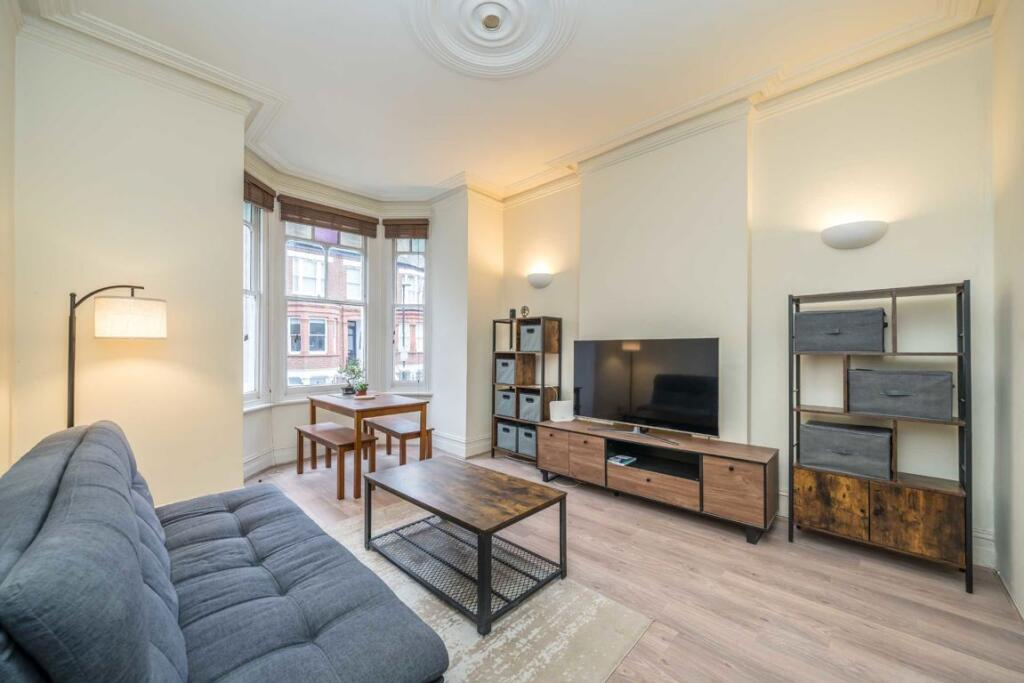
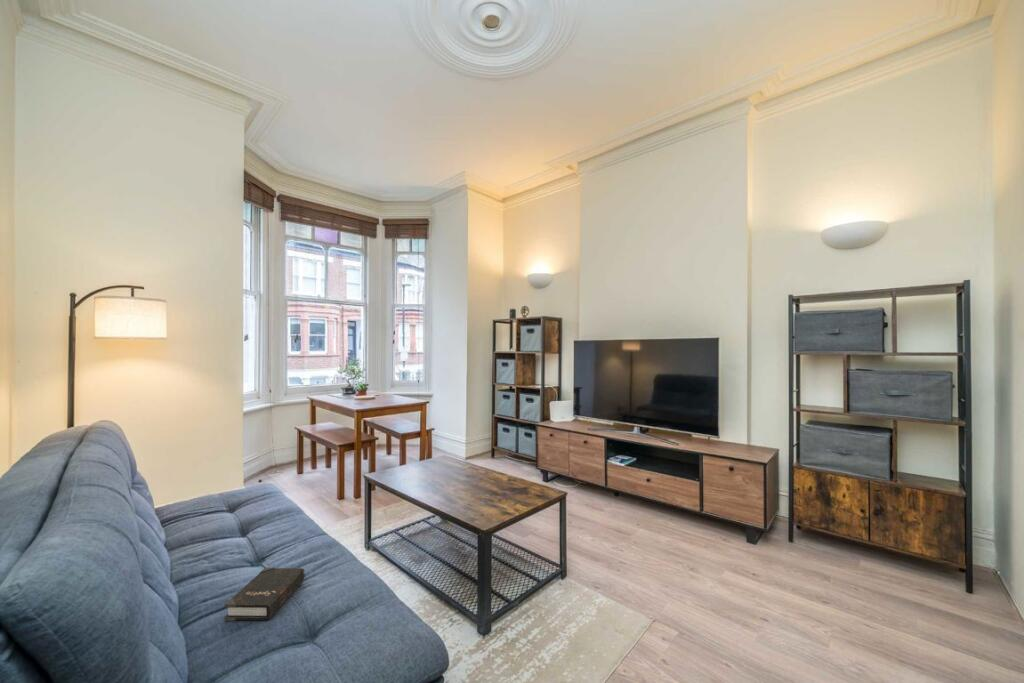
+ hardback book (267, 592)
